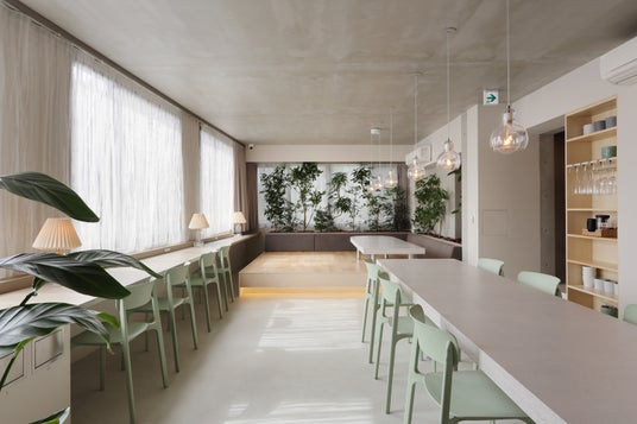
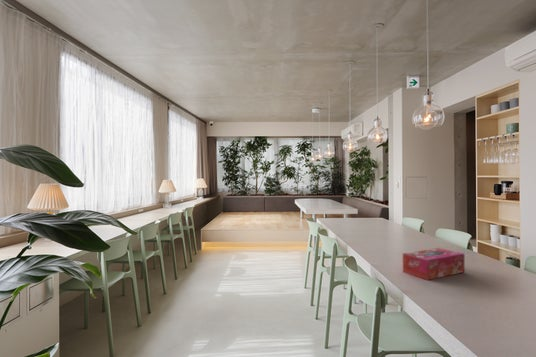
+ tissue box (433, 262)
